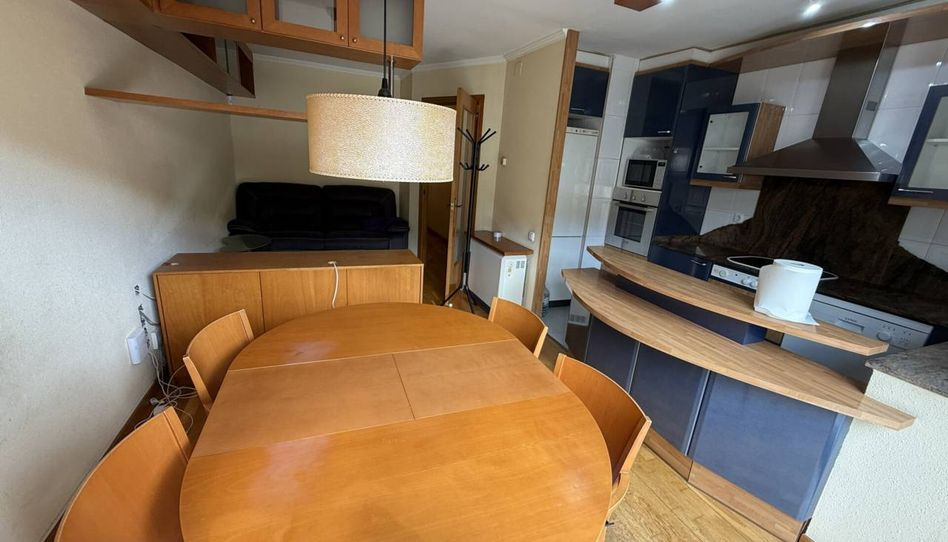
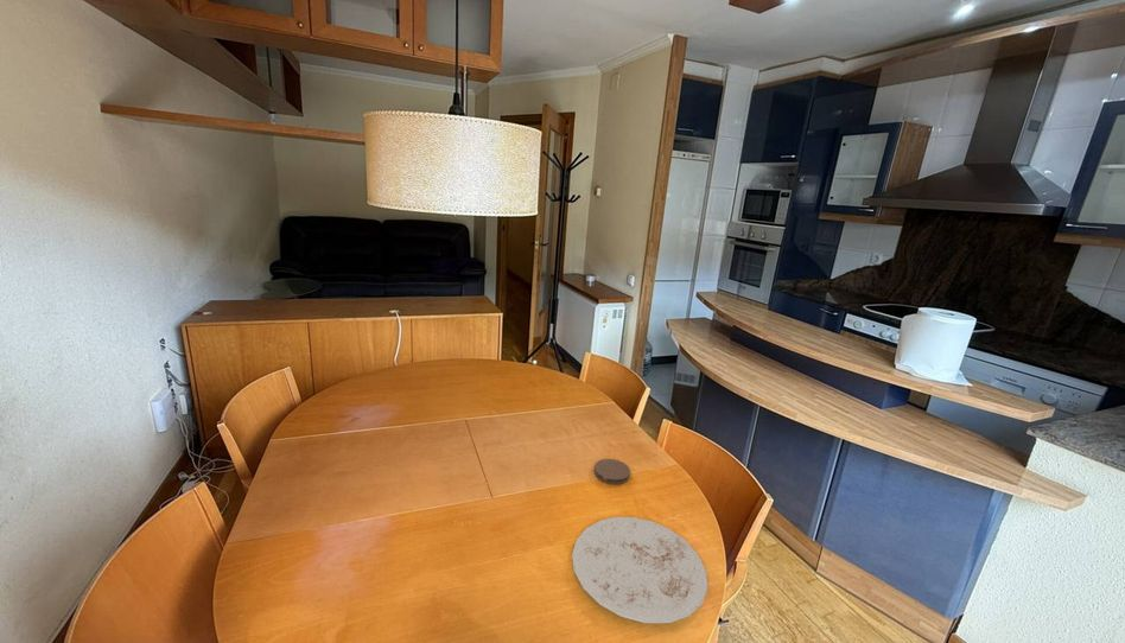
+ plate (637, 564)
+ coaster (611, 471)
